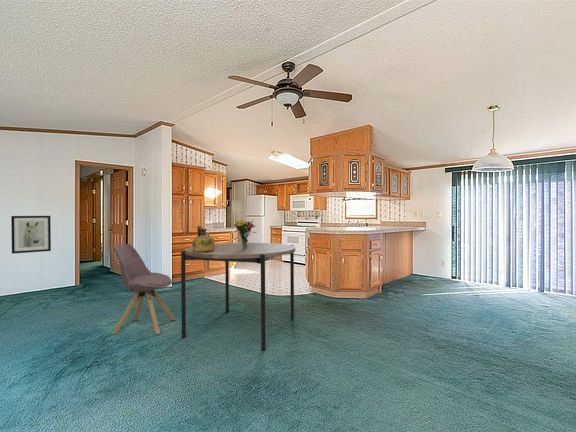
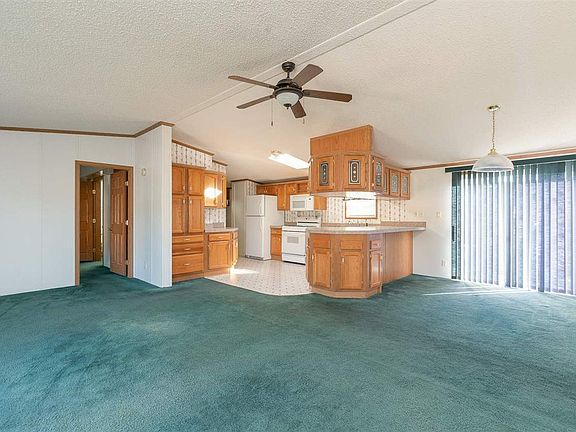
- dining table (228, 287)
- ceramic jug (203, 238)
- wall art (31, 233)
- bouquet (245, 233)
- chair (143, 285)
